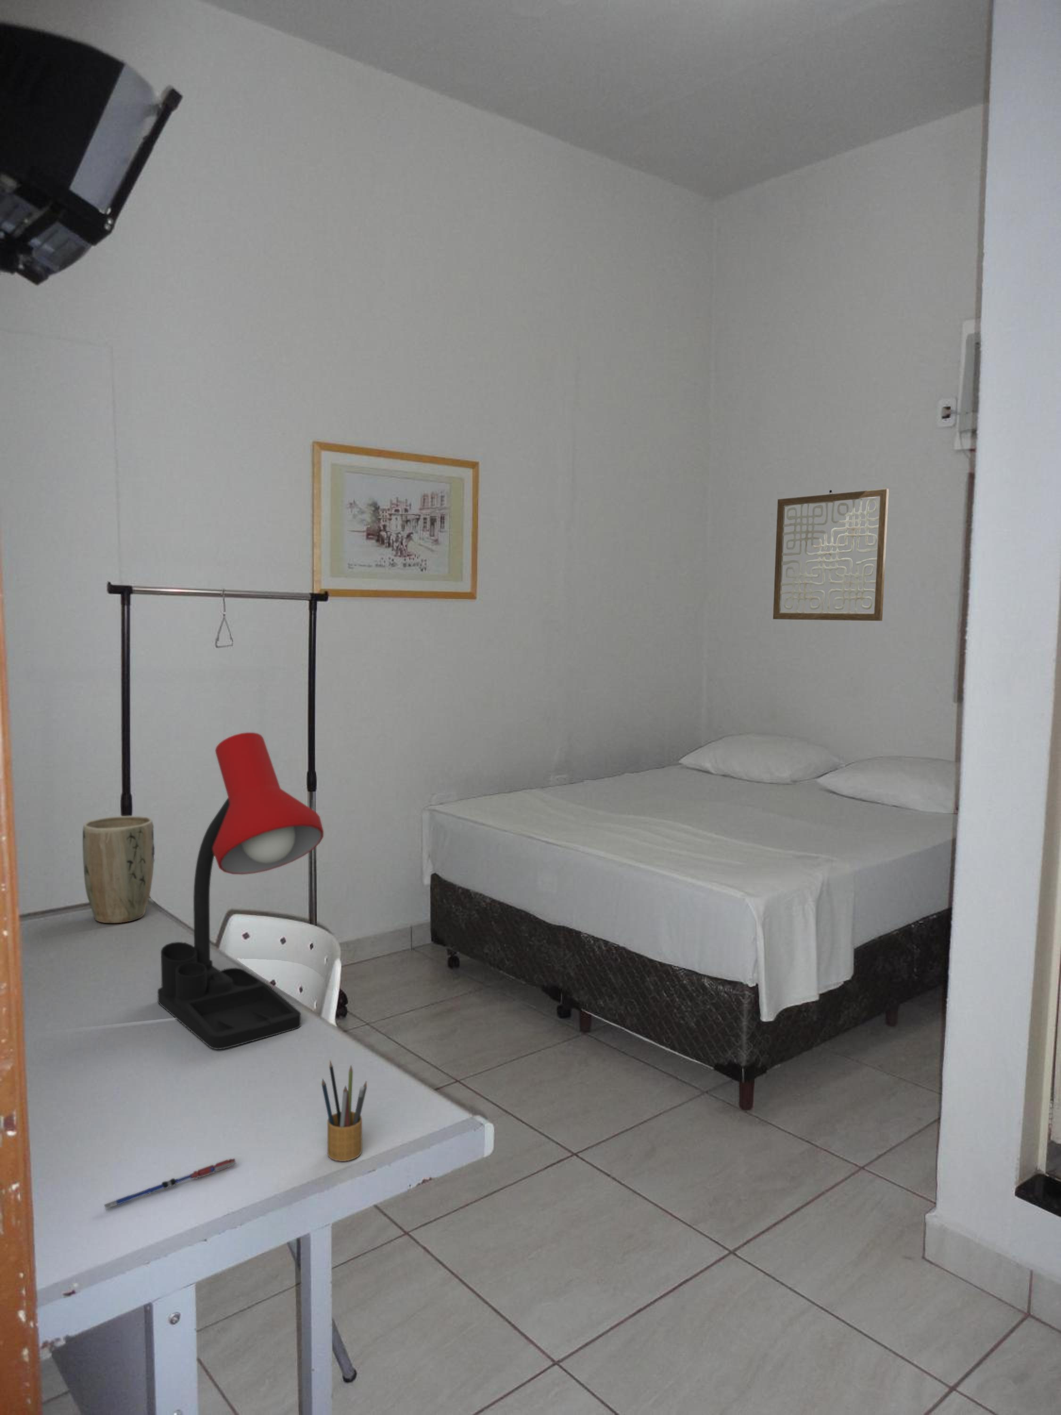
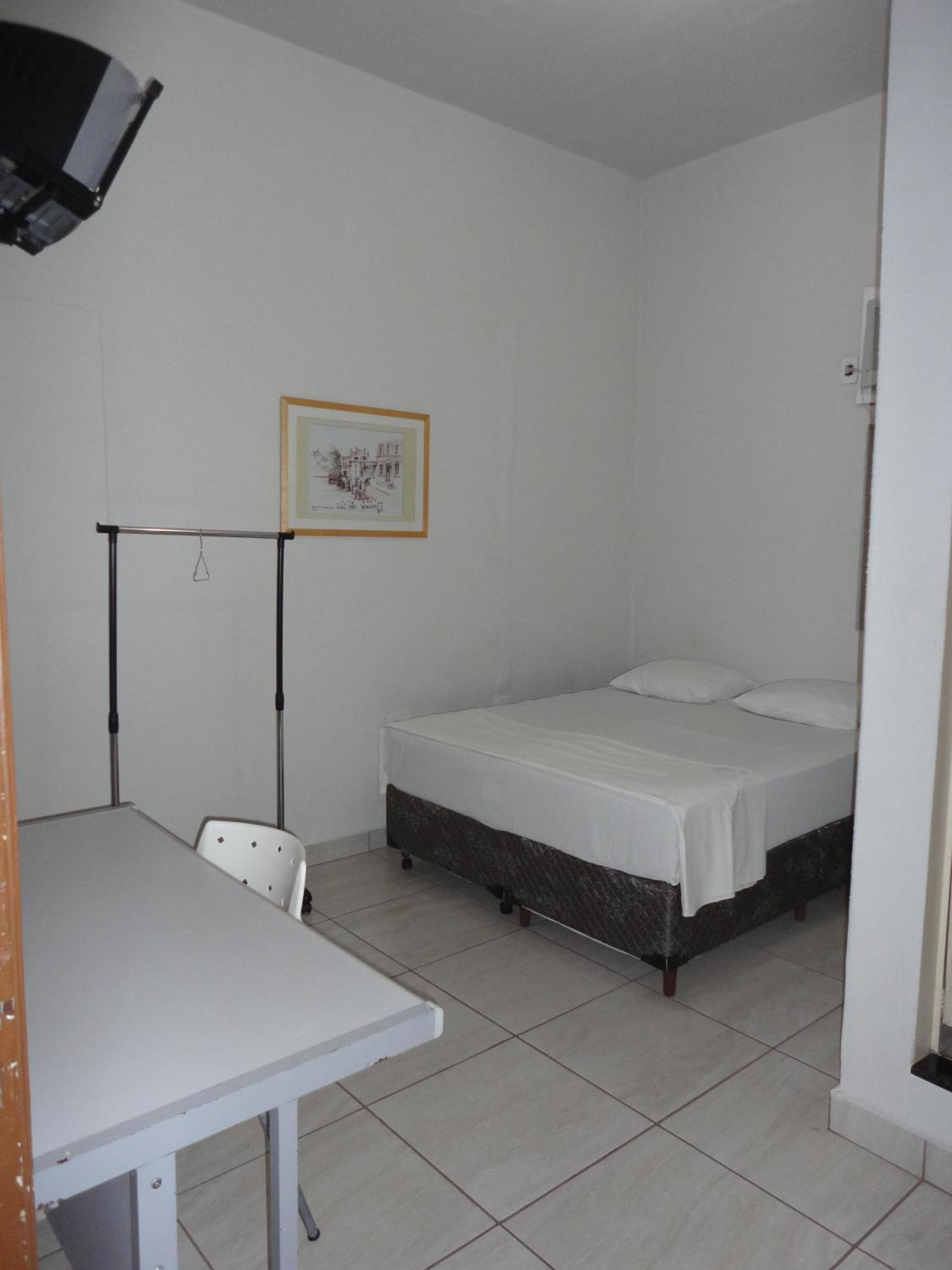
- pen (172, 1181)
- wall art (828, 554)
- desk lamp (236, 874)
- pencil box (342, 1111)
- plant pot (119, 869)
